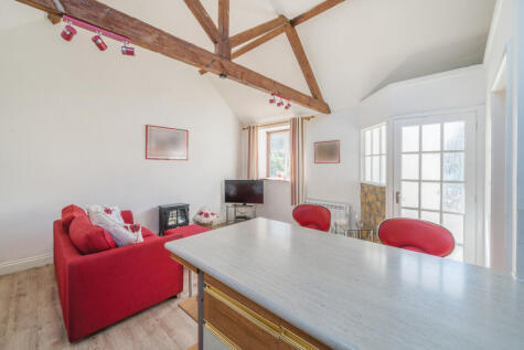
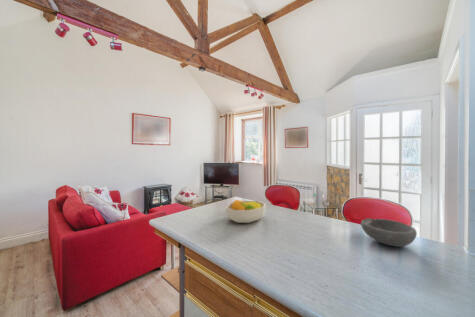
+ bowl (387, 233)
+ fruit bowl (246, 208)
